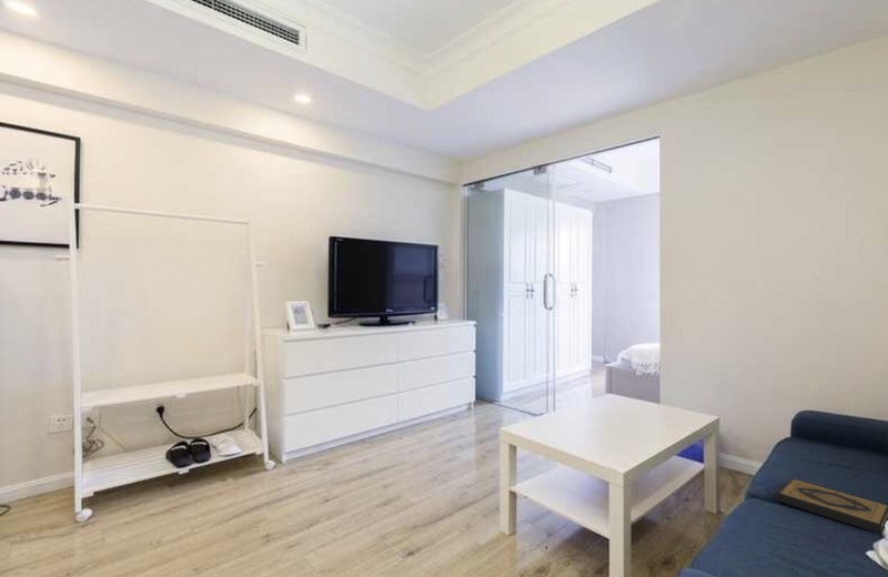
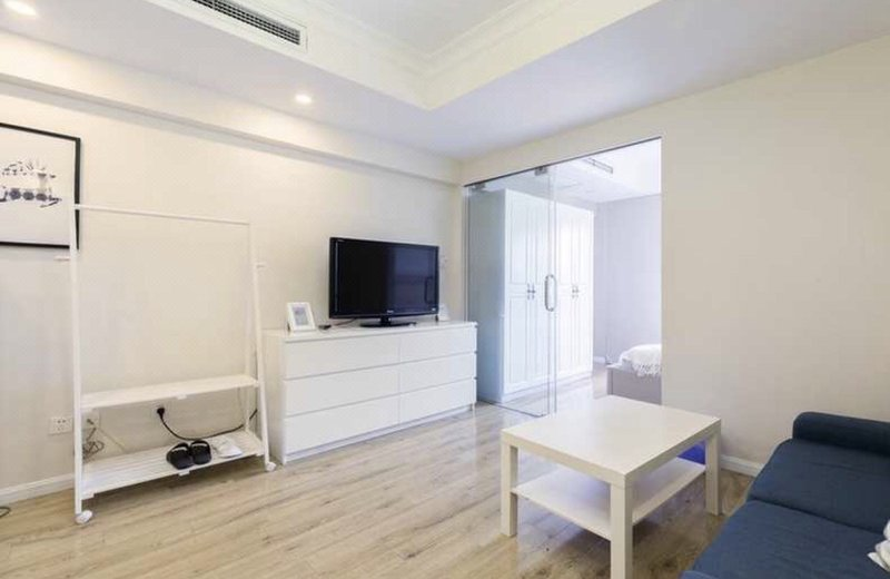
- hardback book (831, 503)
